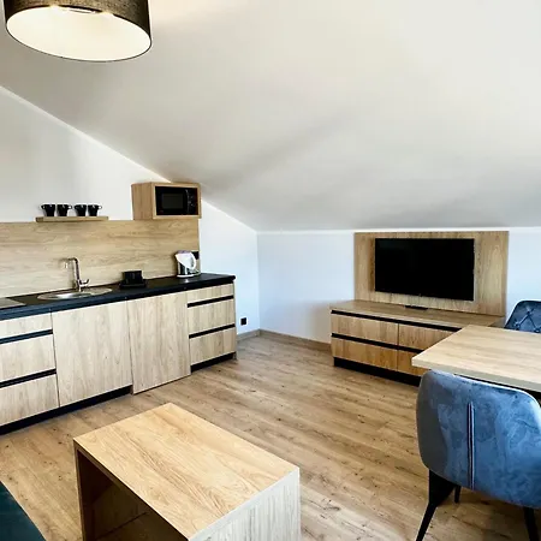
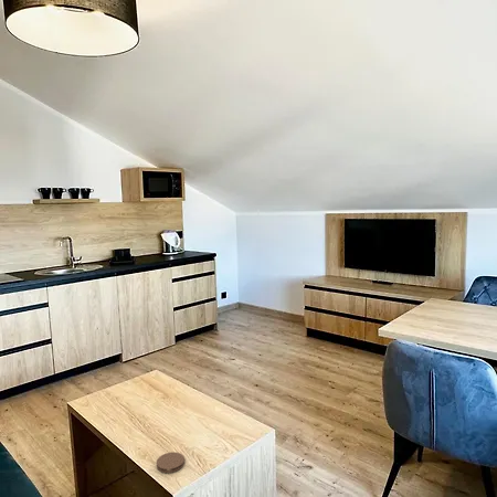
+ coaster (170, 462)
